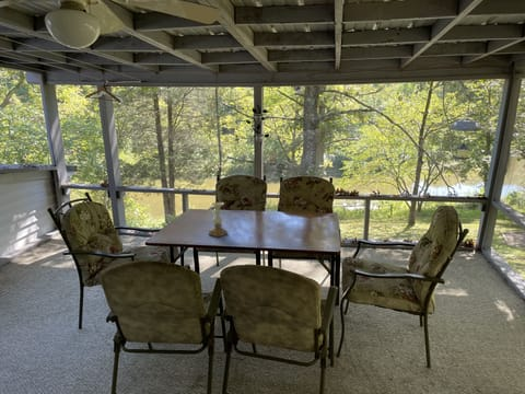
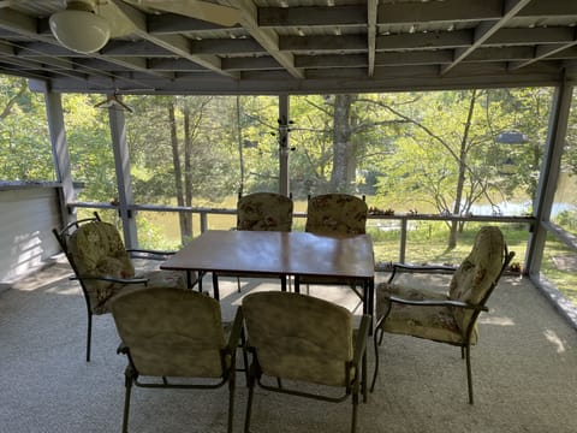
- candle holder (218, 219)
